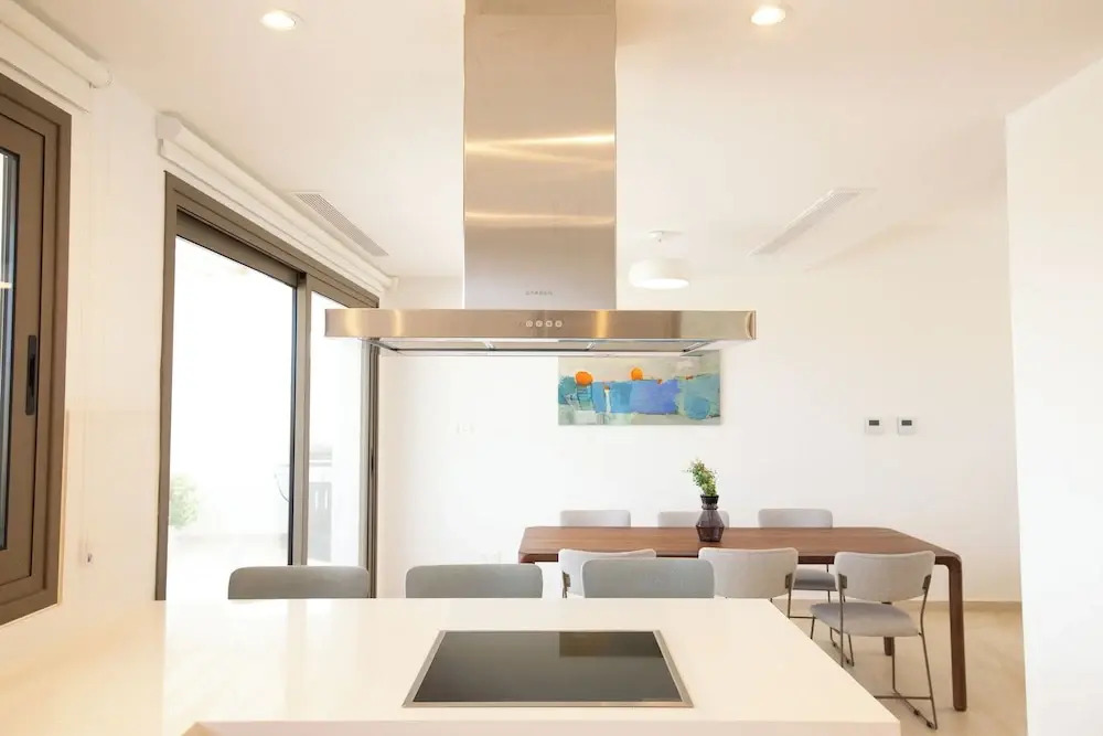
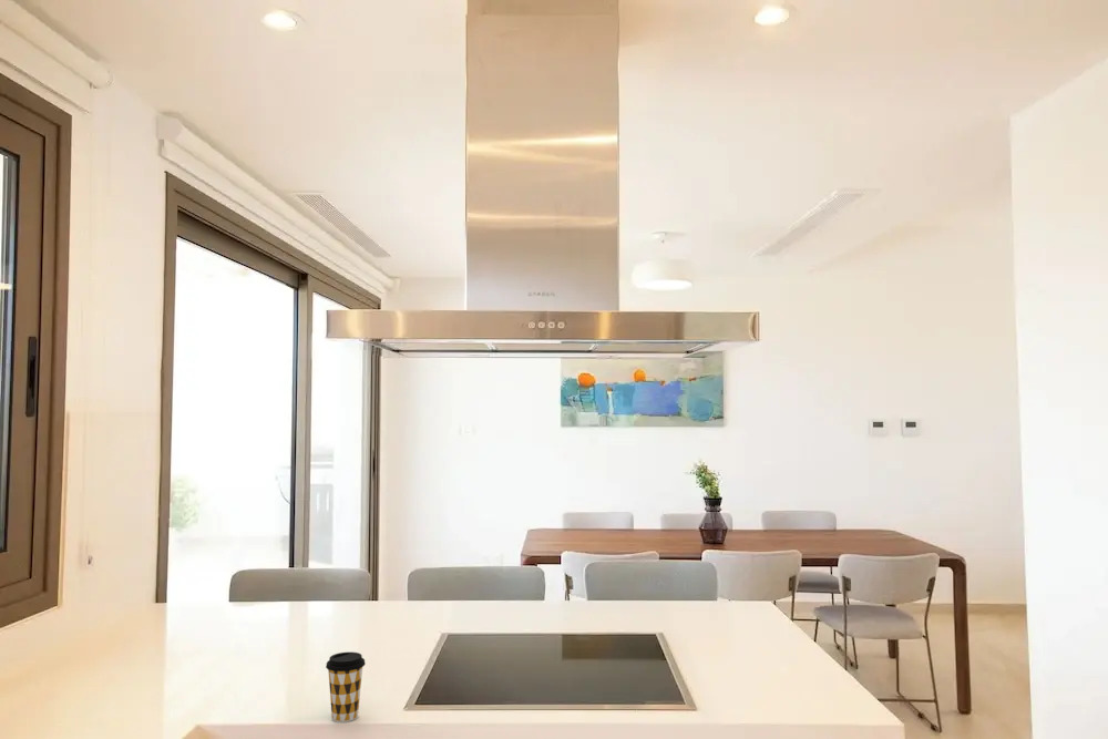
+ coffee cup (345, 686)
